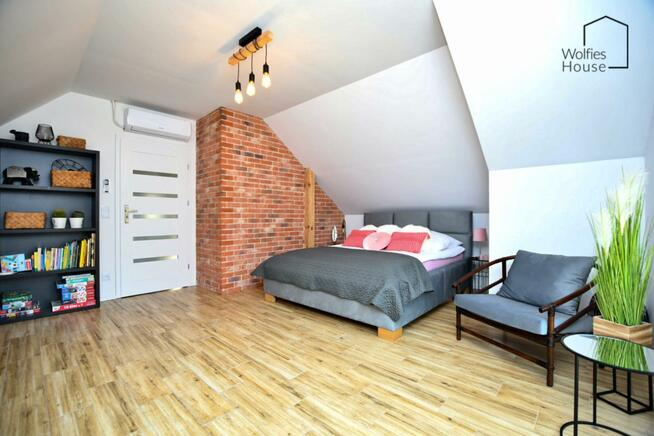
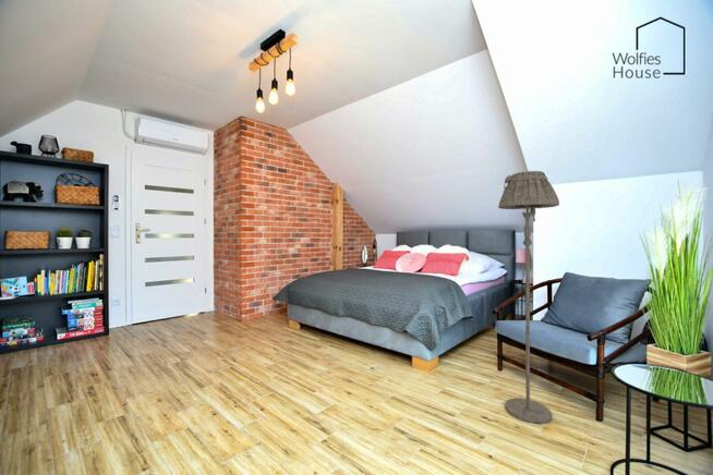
+ floor lamp (528, 292)
